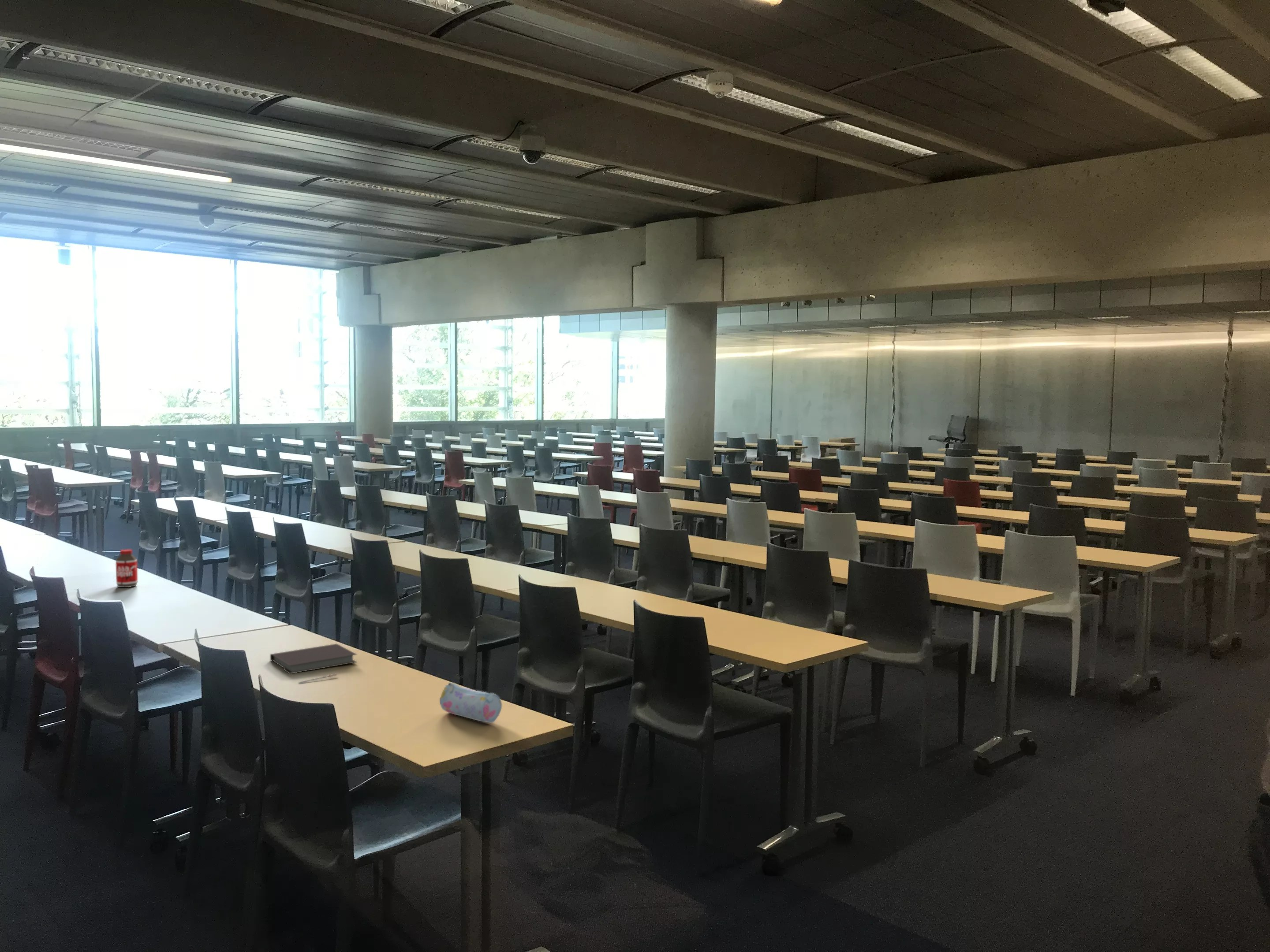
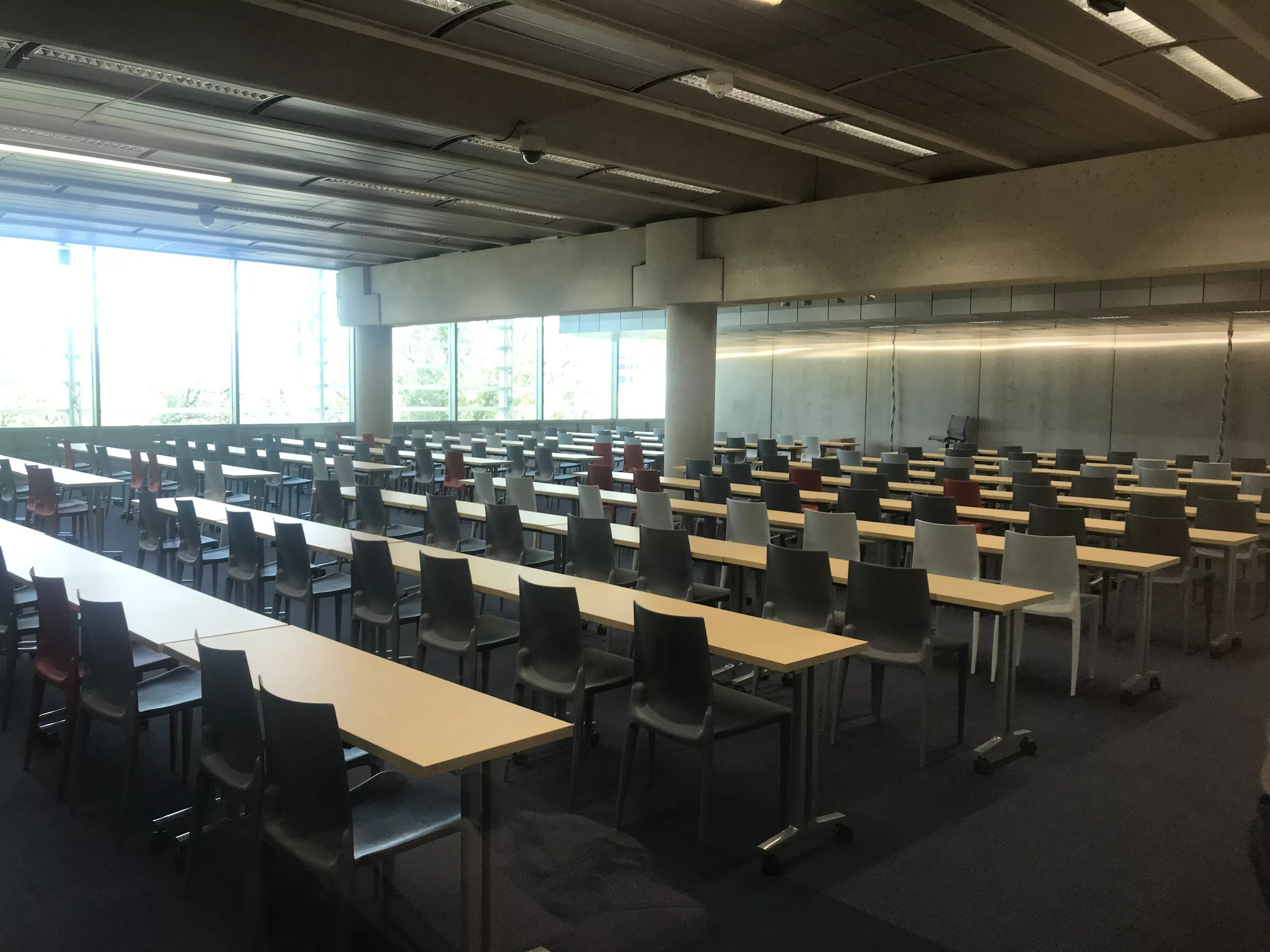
- pencil case (471, 702)
- bottle (127, 568)
- notebook (314, 658)
- pen (318, 678)
